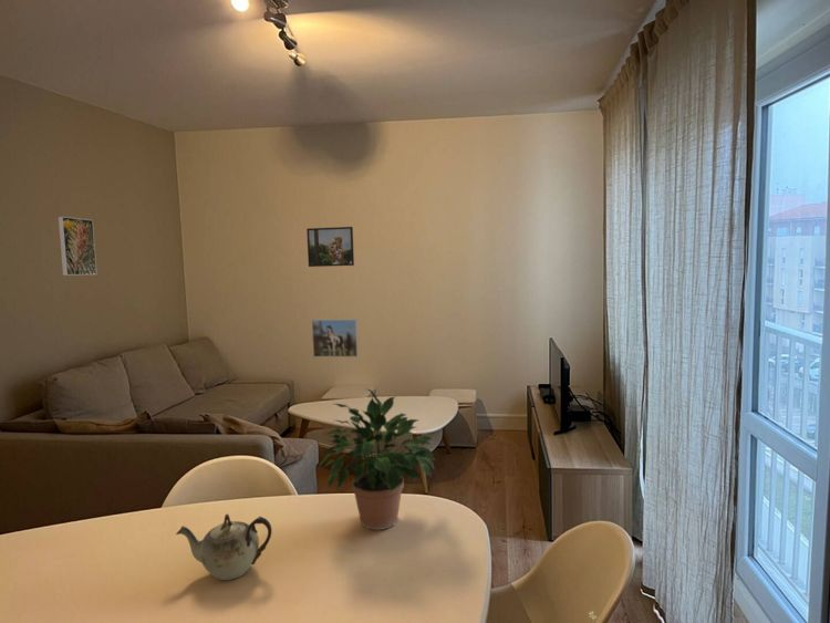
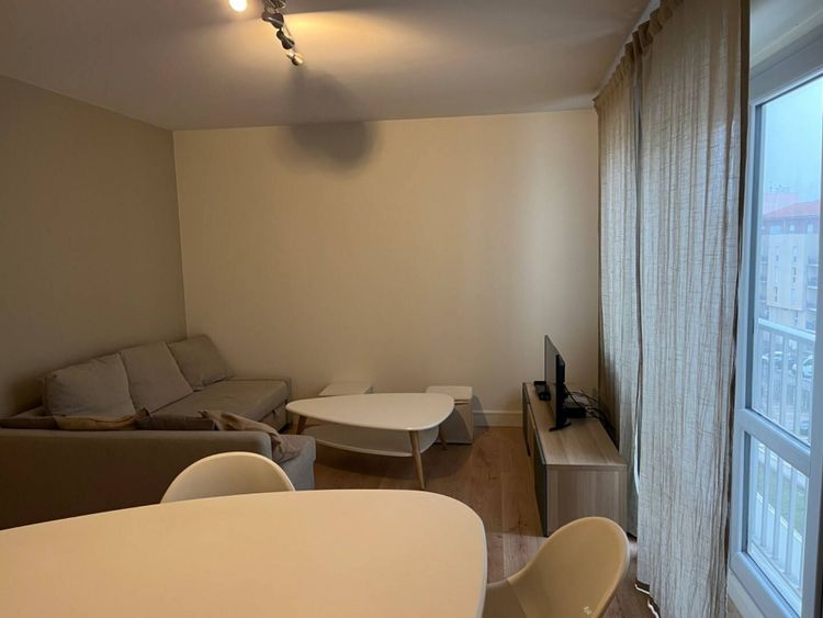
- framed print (77, 247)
- potted plant (375, 461)
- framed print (334, 338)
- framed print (330, 247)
- teapot (224, 542)
